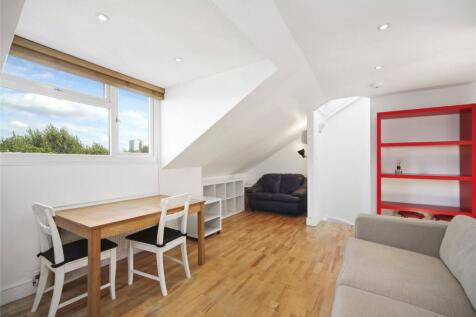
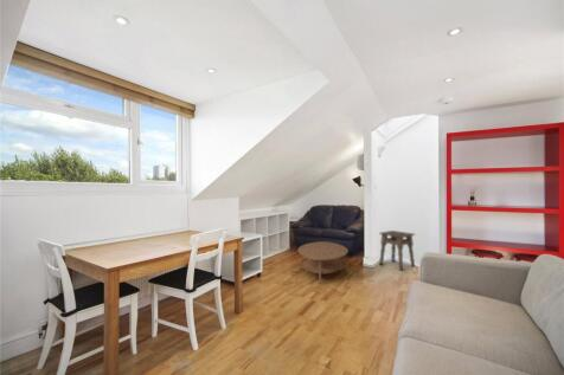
+ side table (397, 247)
+ coffee table (322, 259)
